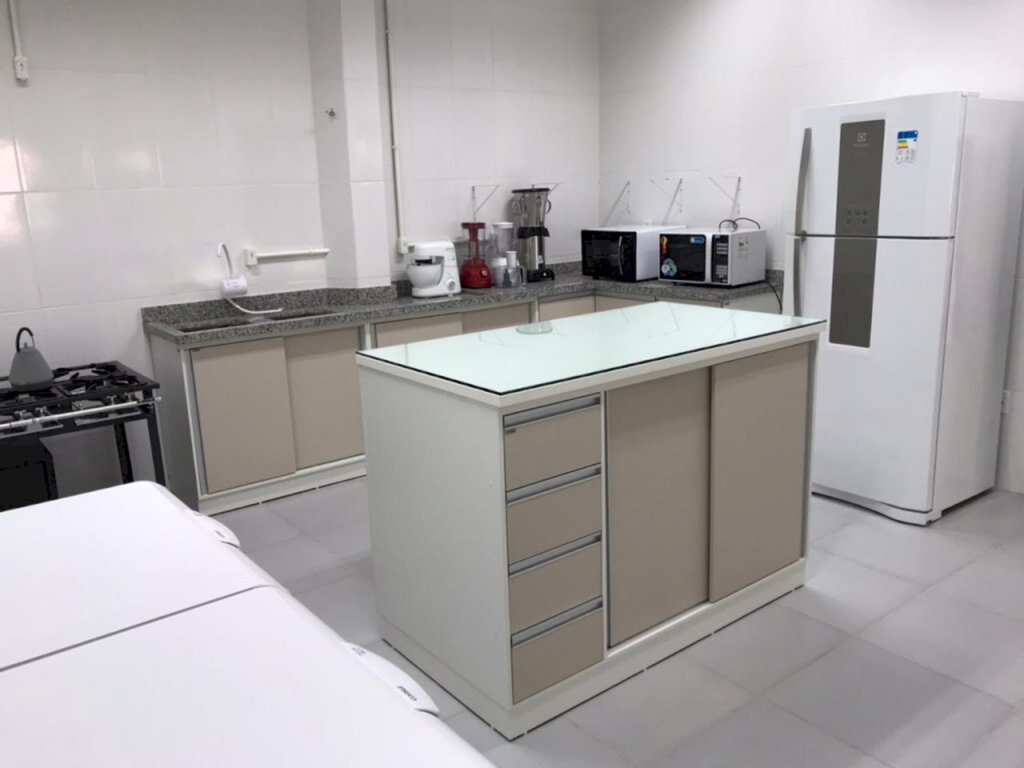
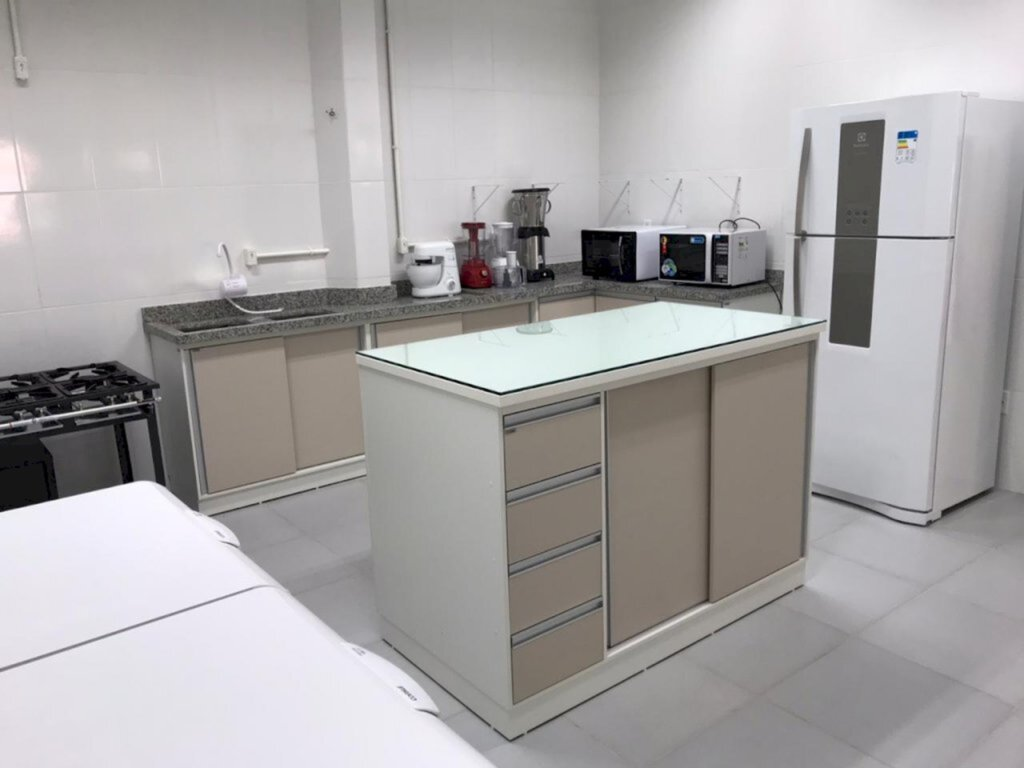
- kettle (28, 357)
